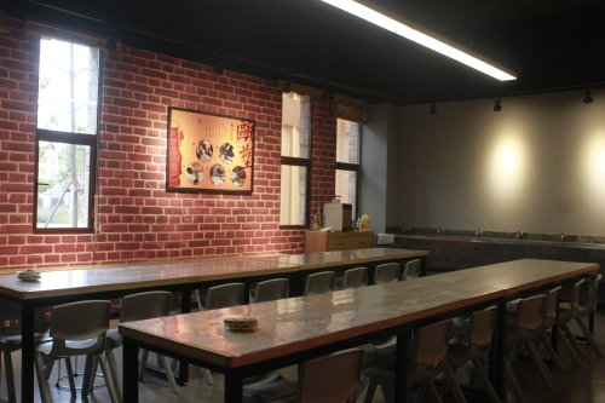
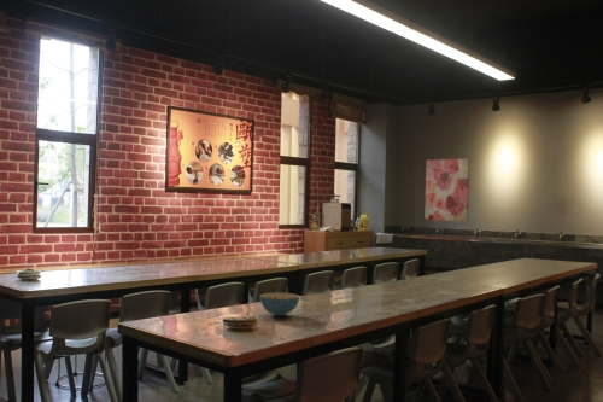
+ wall art (446, 190)
+ cereal bowl (279, 305)
